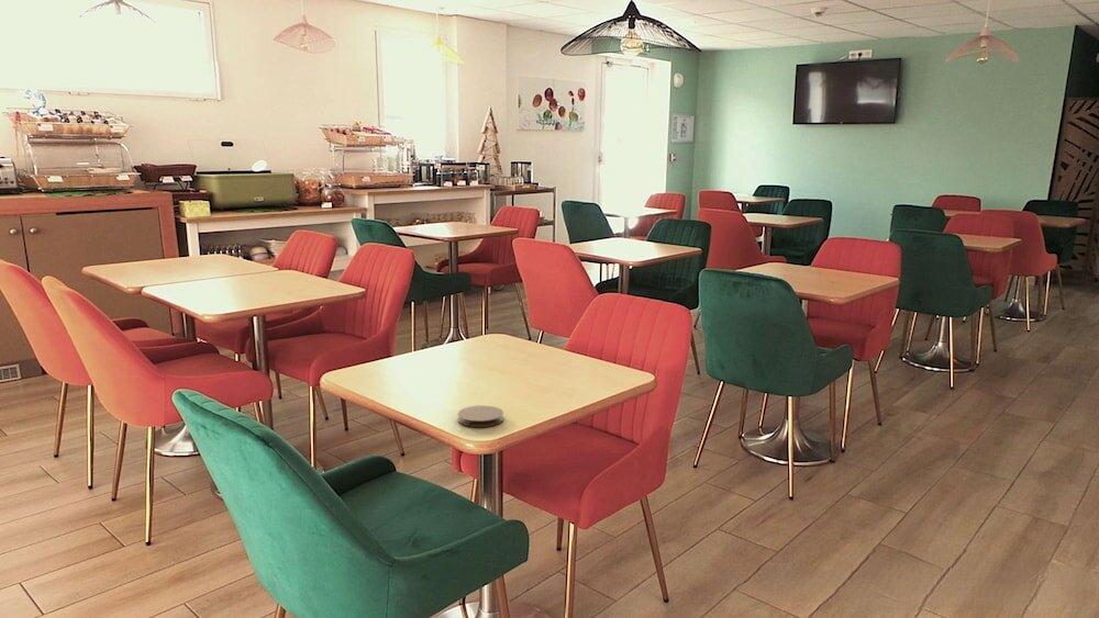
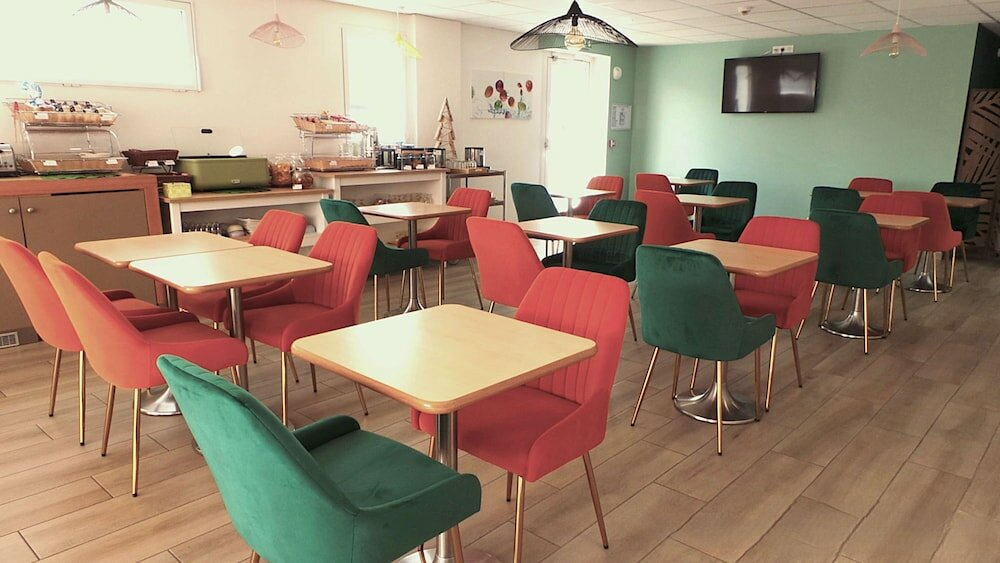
- coaster (480, 415)
